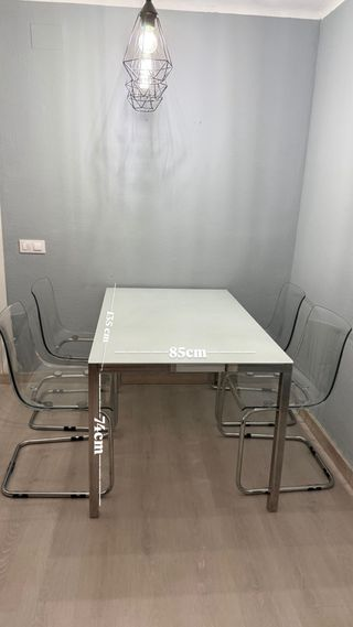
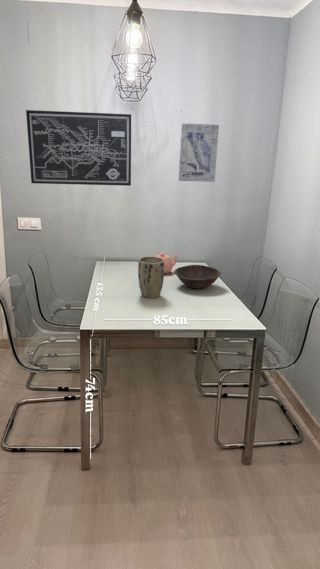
+ wall art (198, 153)
+ plant pot (150, 277)
+ bowl (197, 278)
+ teapot (164, 262)
+ wall art (80, 149)
